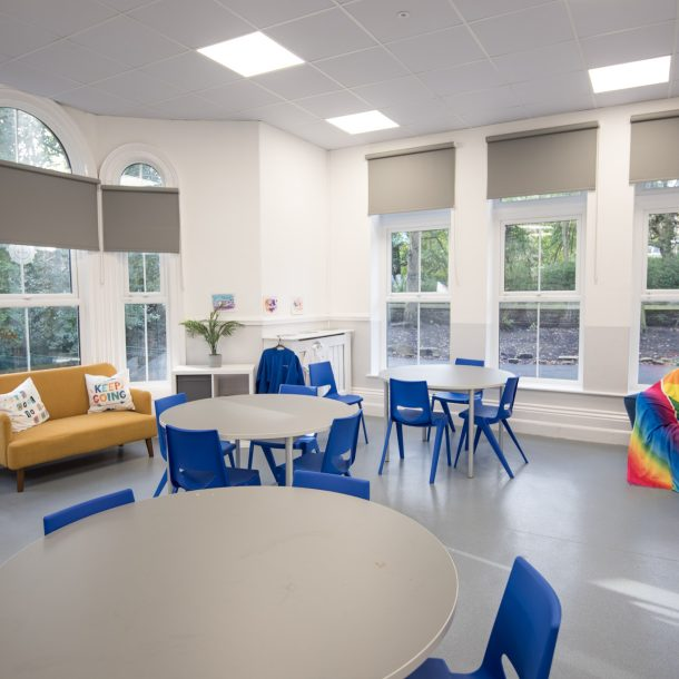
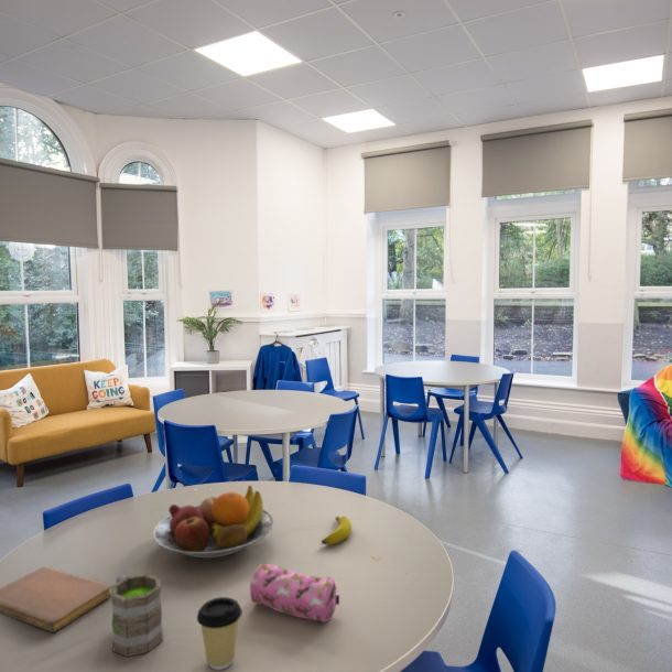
+ coffee cup (219, 632)
+ fruit bowl (214, 520)
+ banana (338, 527)
+ notebook (47, 596)
+ pencil case (293, 590)
+ mug (132, 608)
